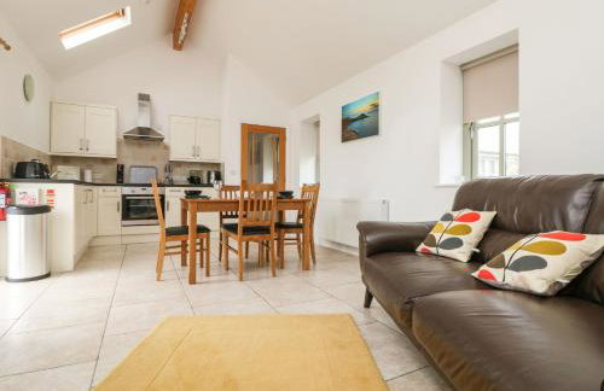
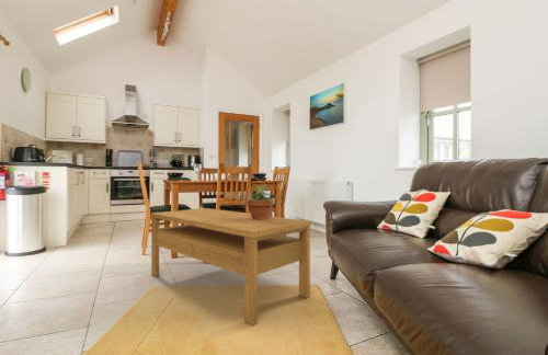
+ coffee table (222, 250)
+ potted plant (260, 199)
